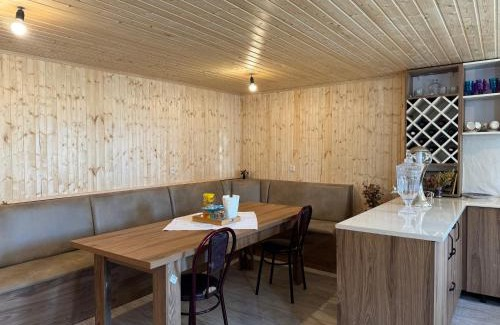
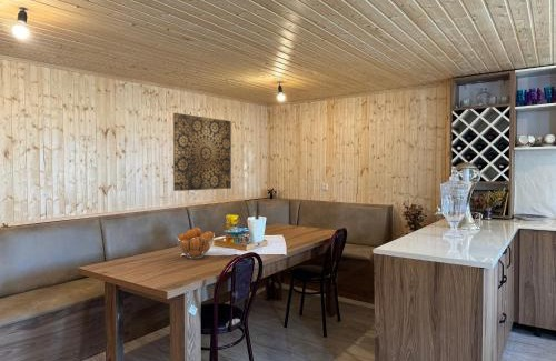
+ fruit basket (195, 242)
+ wall art (203, 153)
